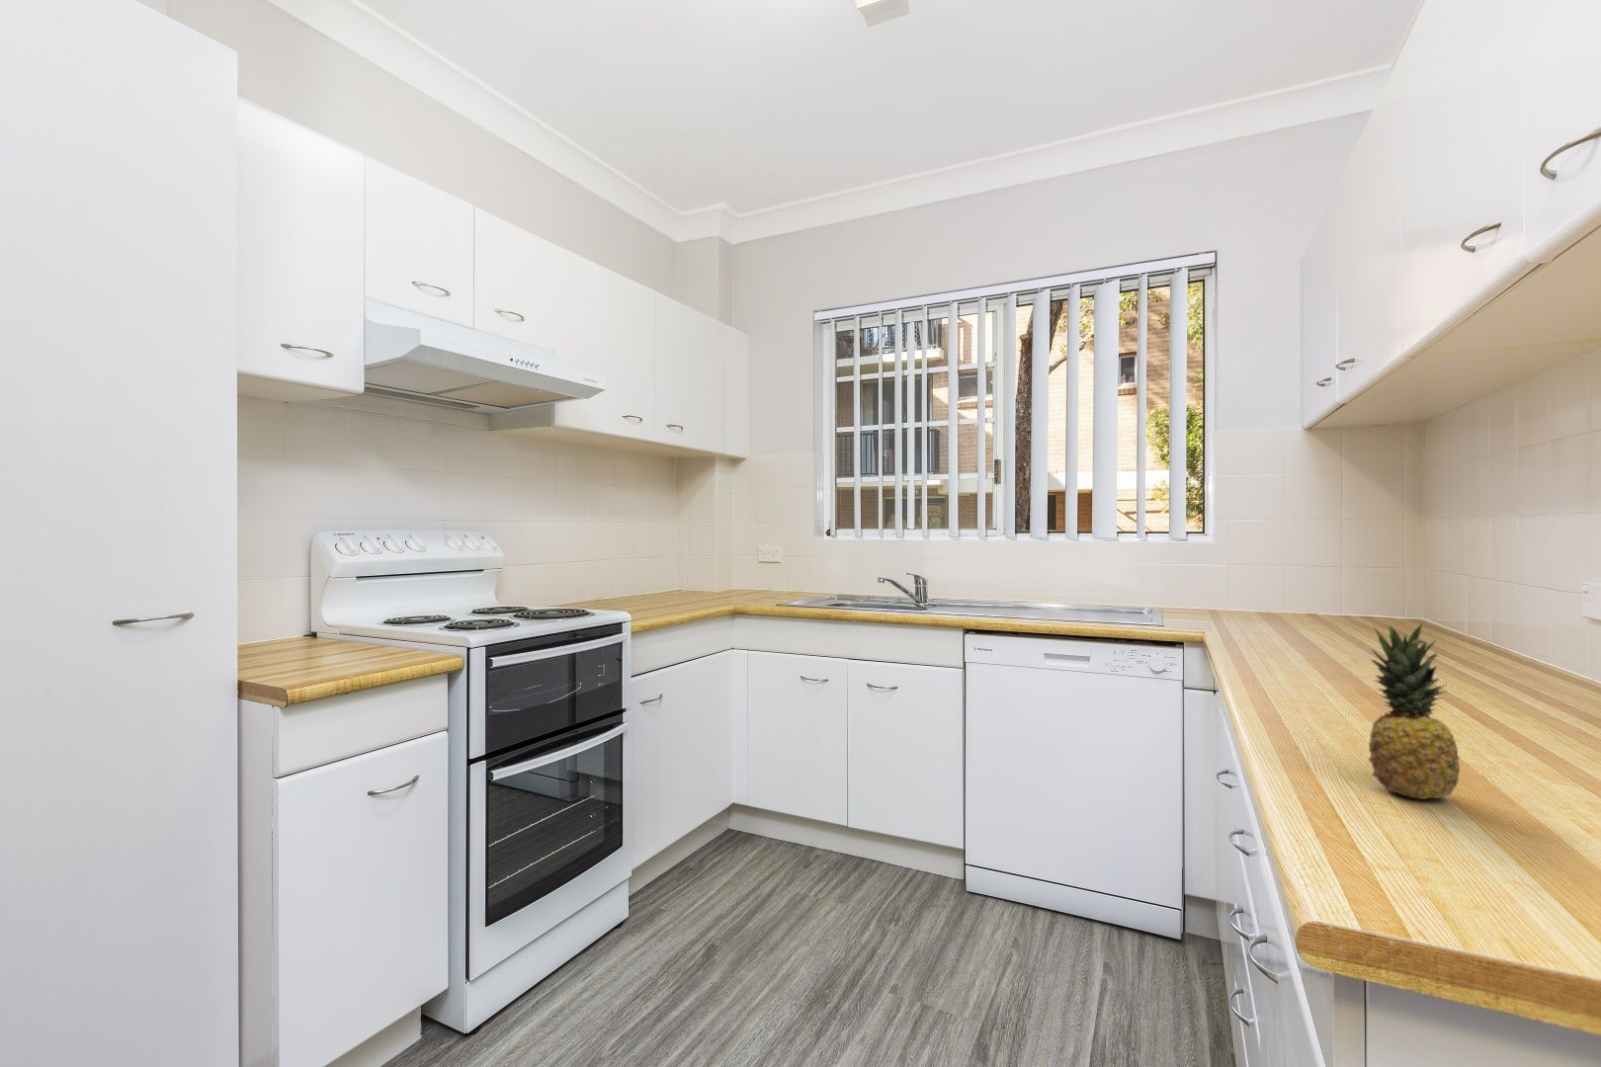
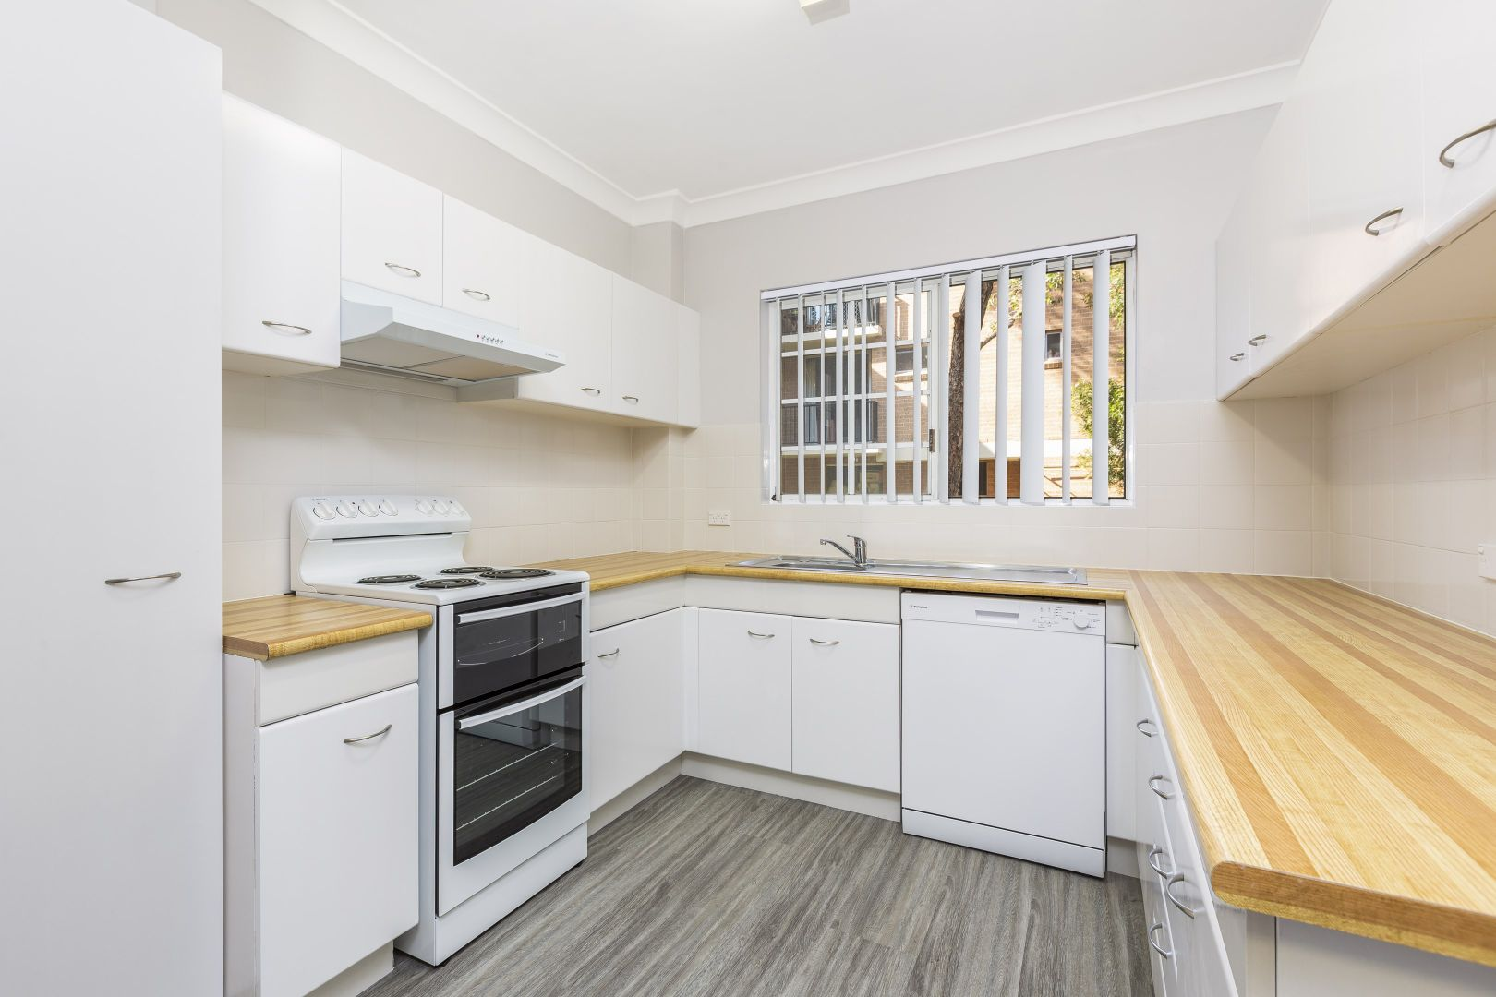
- fruit (1413, 706)
